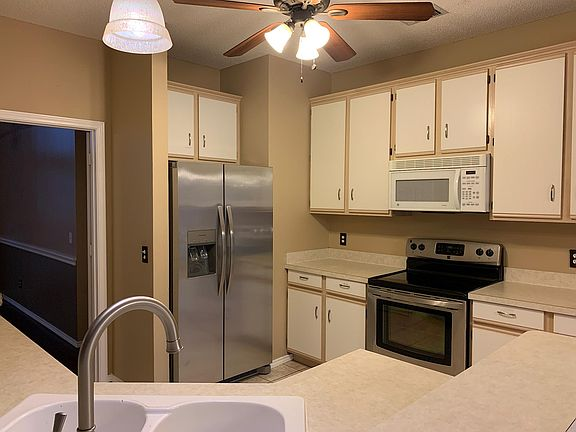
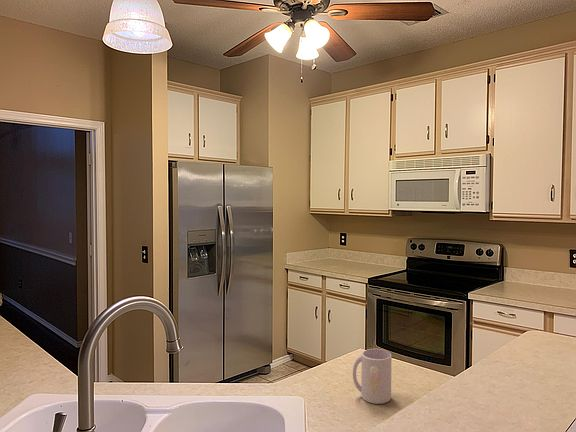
+ mug (371, 374)
